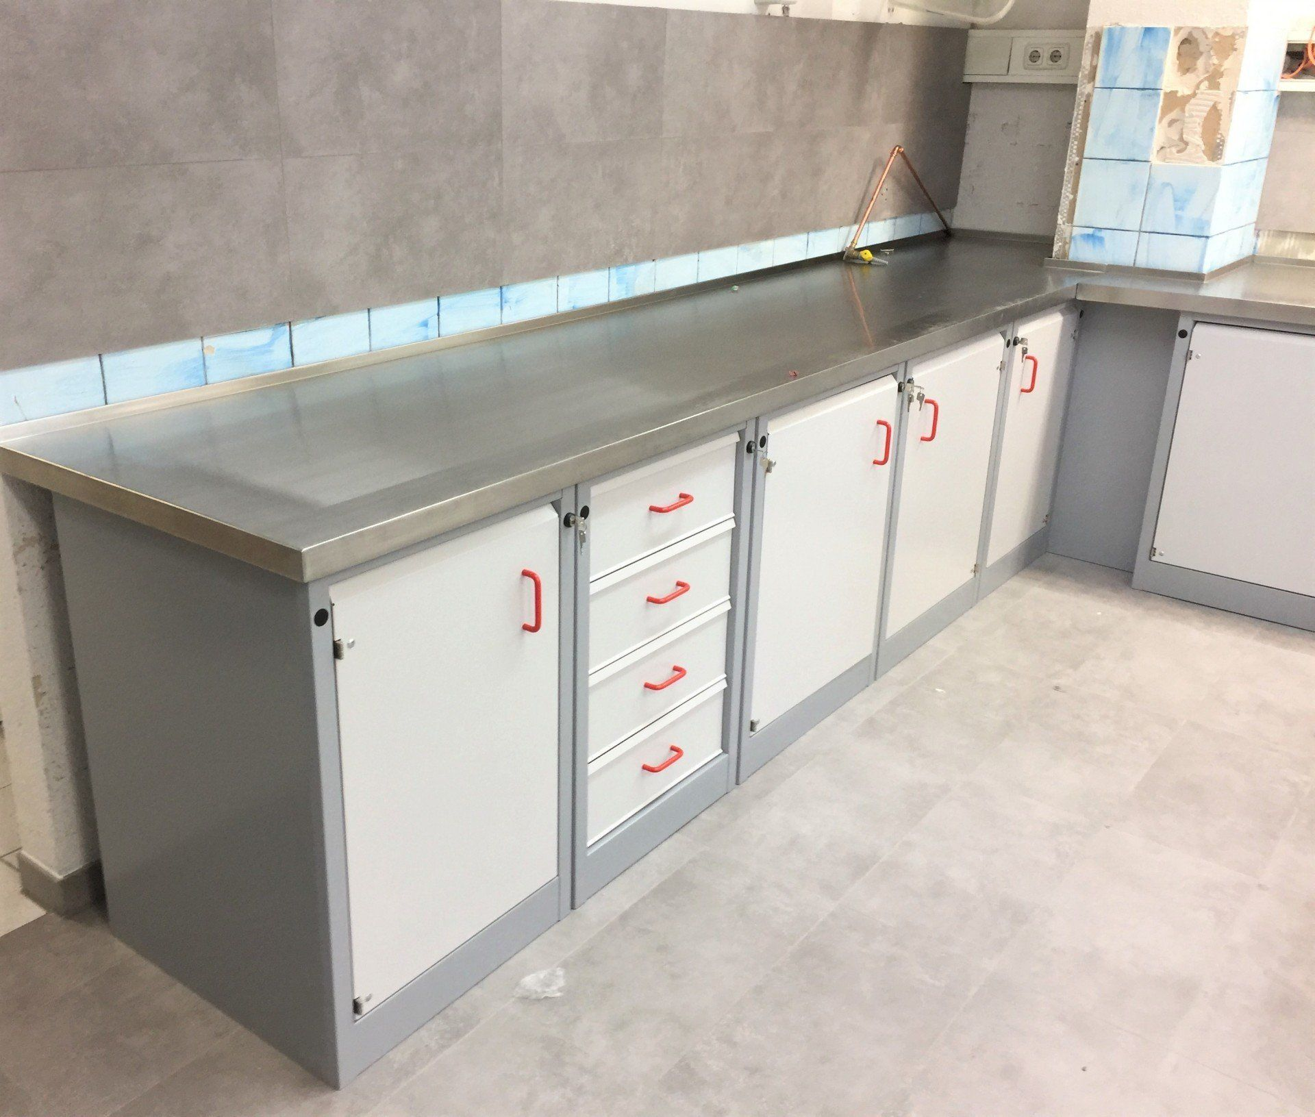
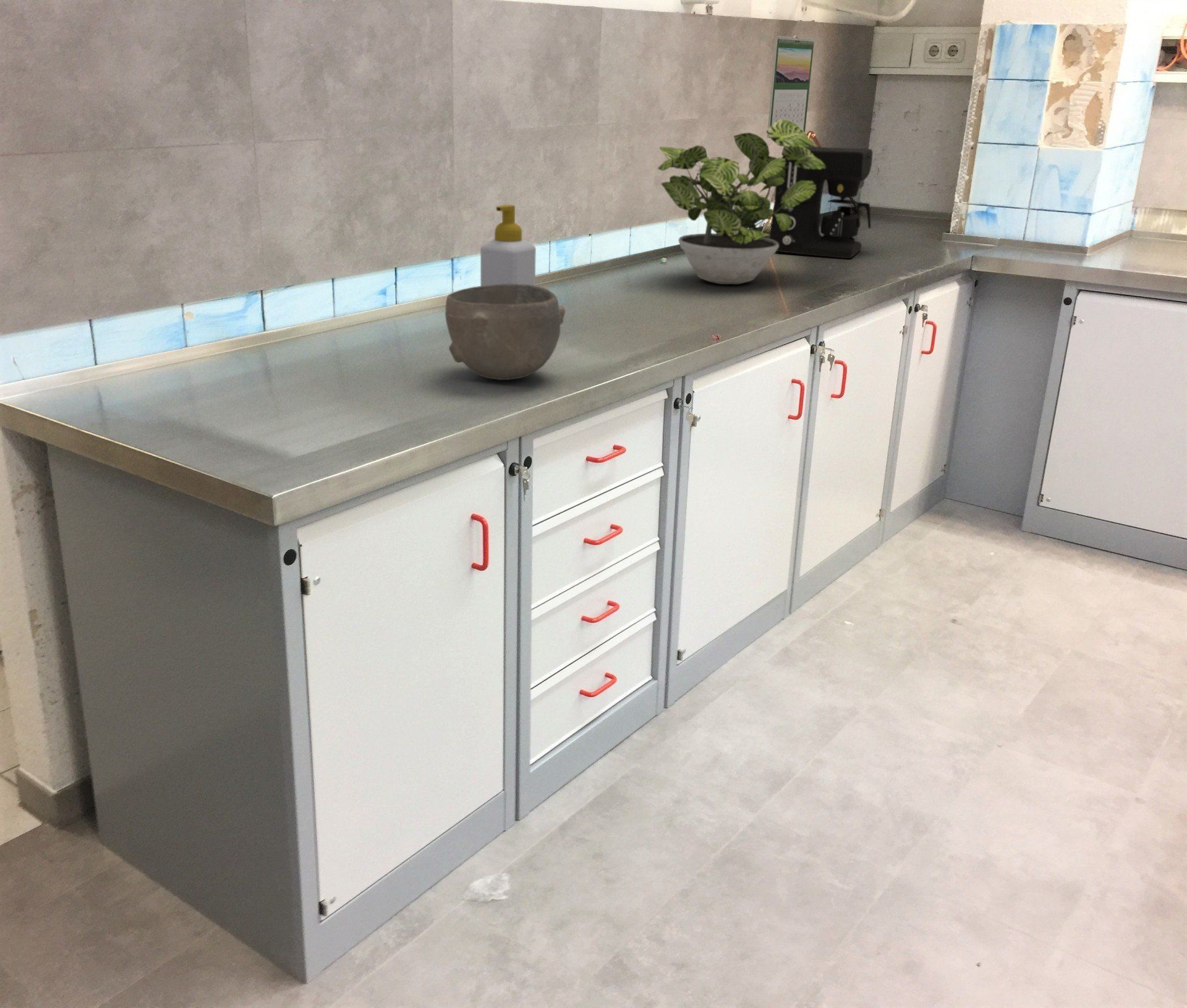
+ potted plant (740, 202)
+ calendar (791, 87)
+ bowl (503, 334)
+ coffee maker (828, 201)
+ soap bottle (508, 267)
